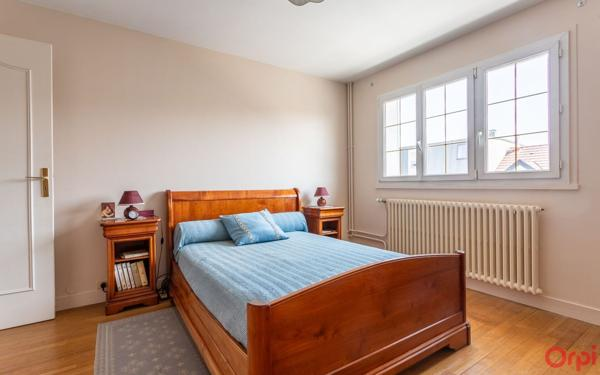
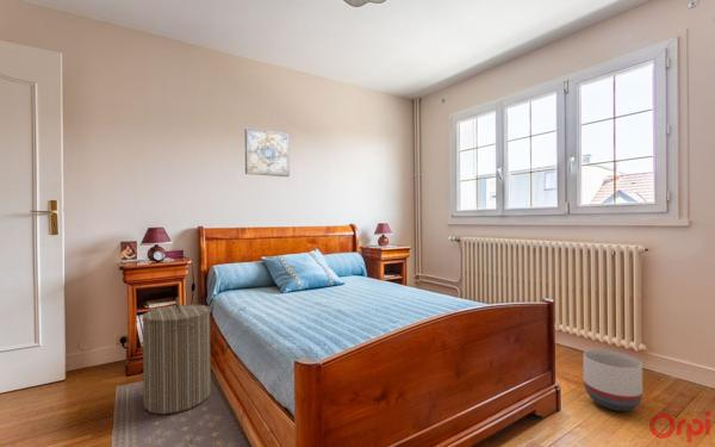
+ planter (611, 381)
+ laundry hamper (178, 347)
+ wall art (267, 153)
